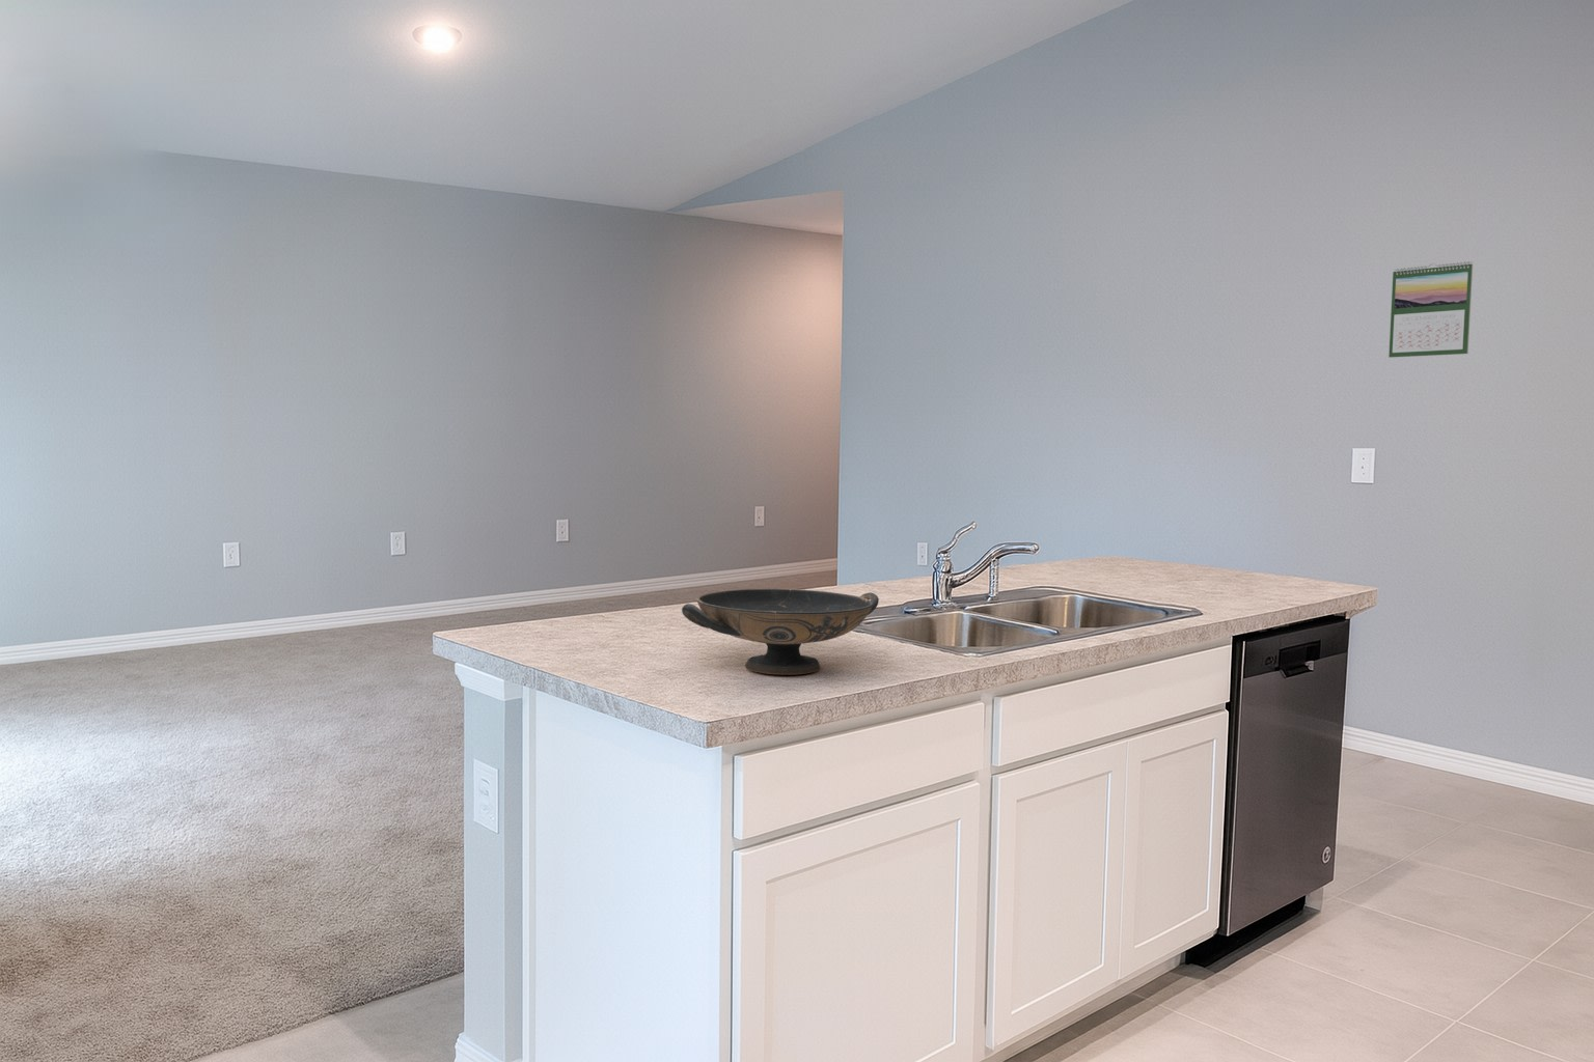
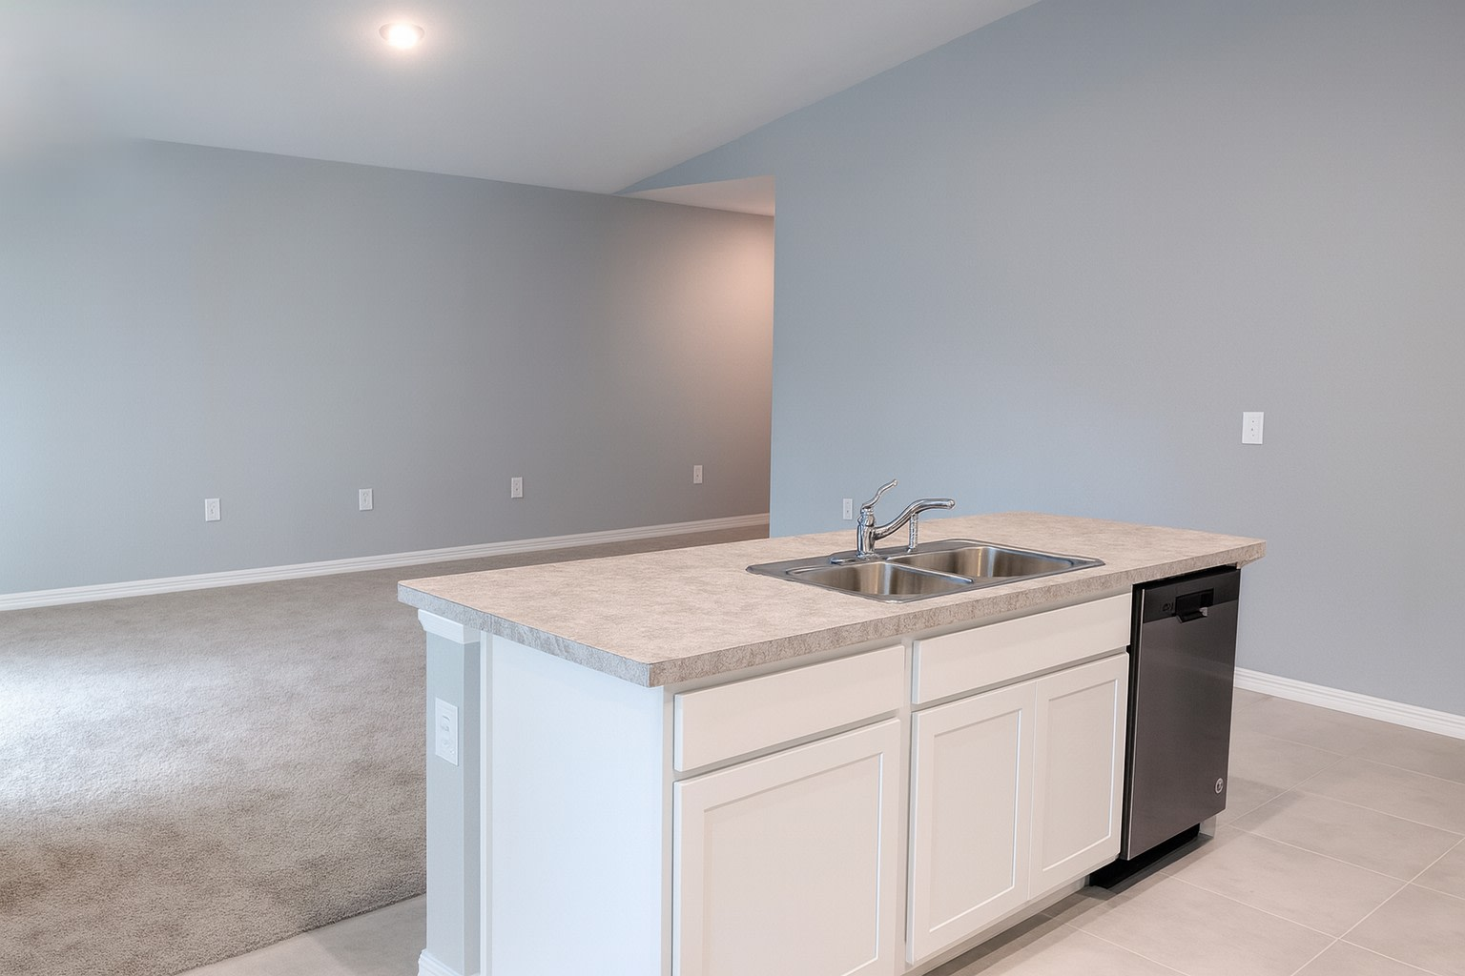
- decorative bowl (785, 633)
- calendar (1429, 309)
